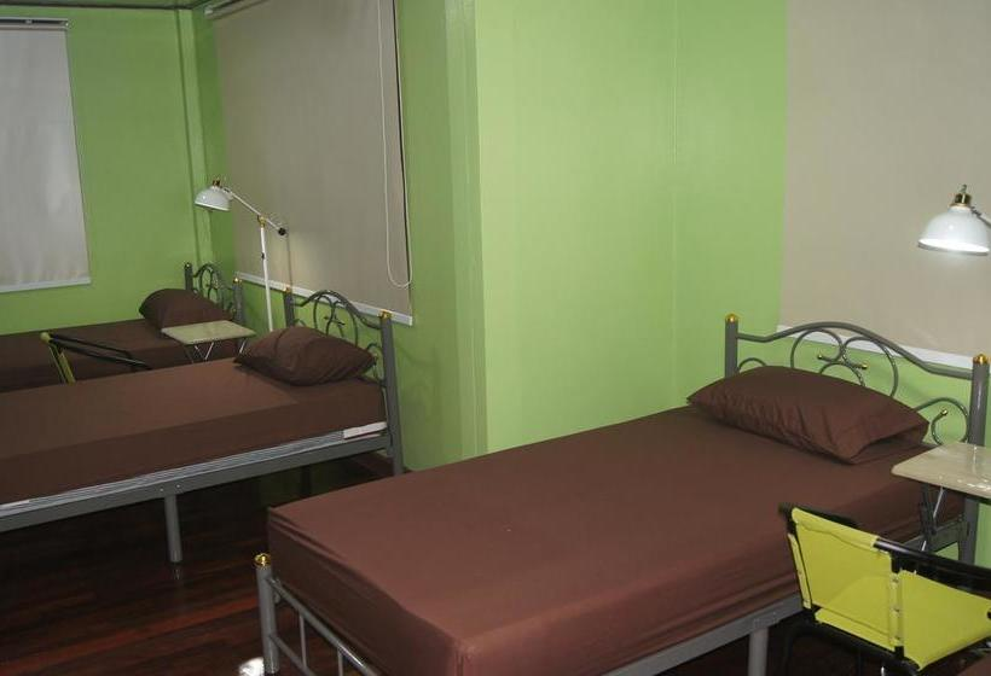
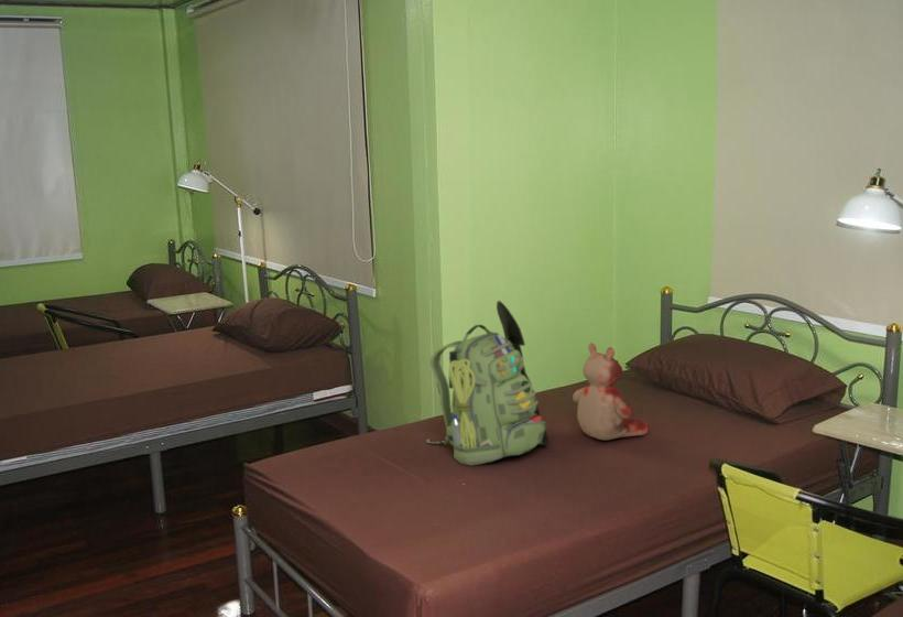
+ backpack (486, 375)
+ teddy bear (611, 389)
